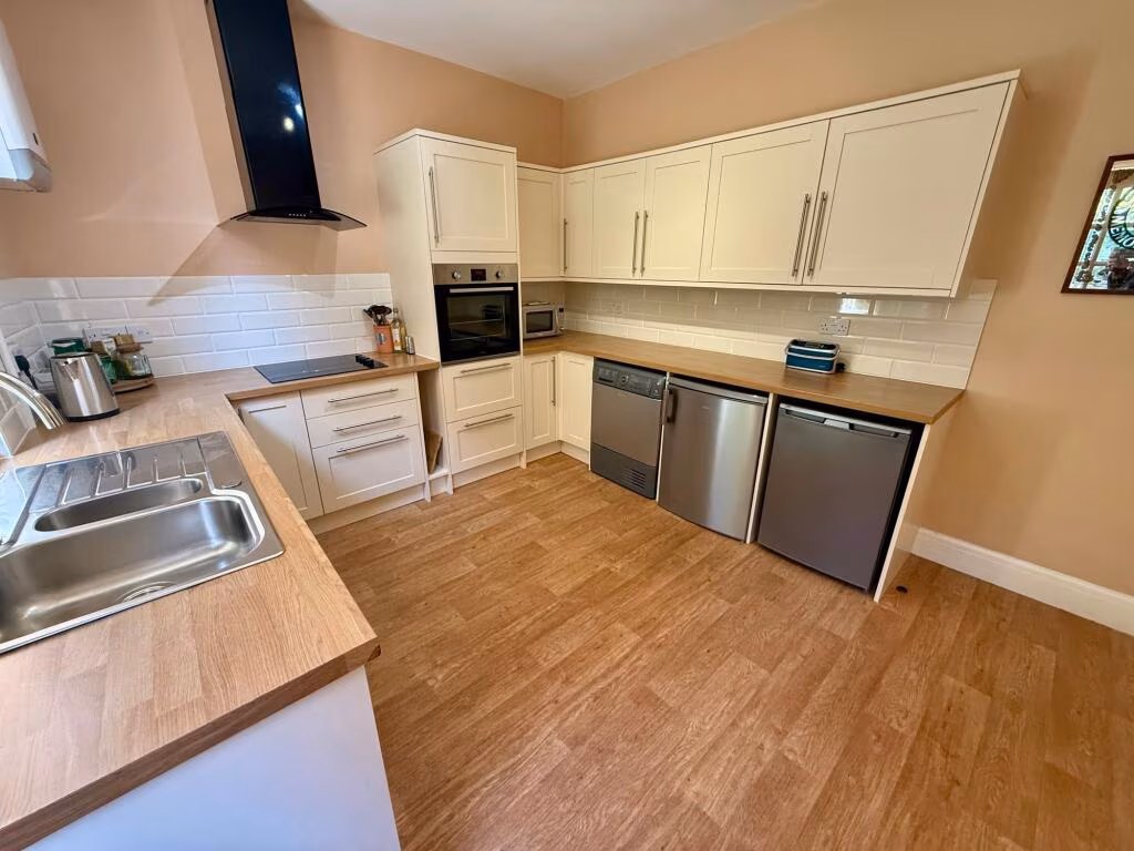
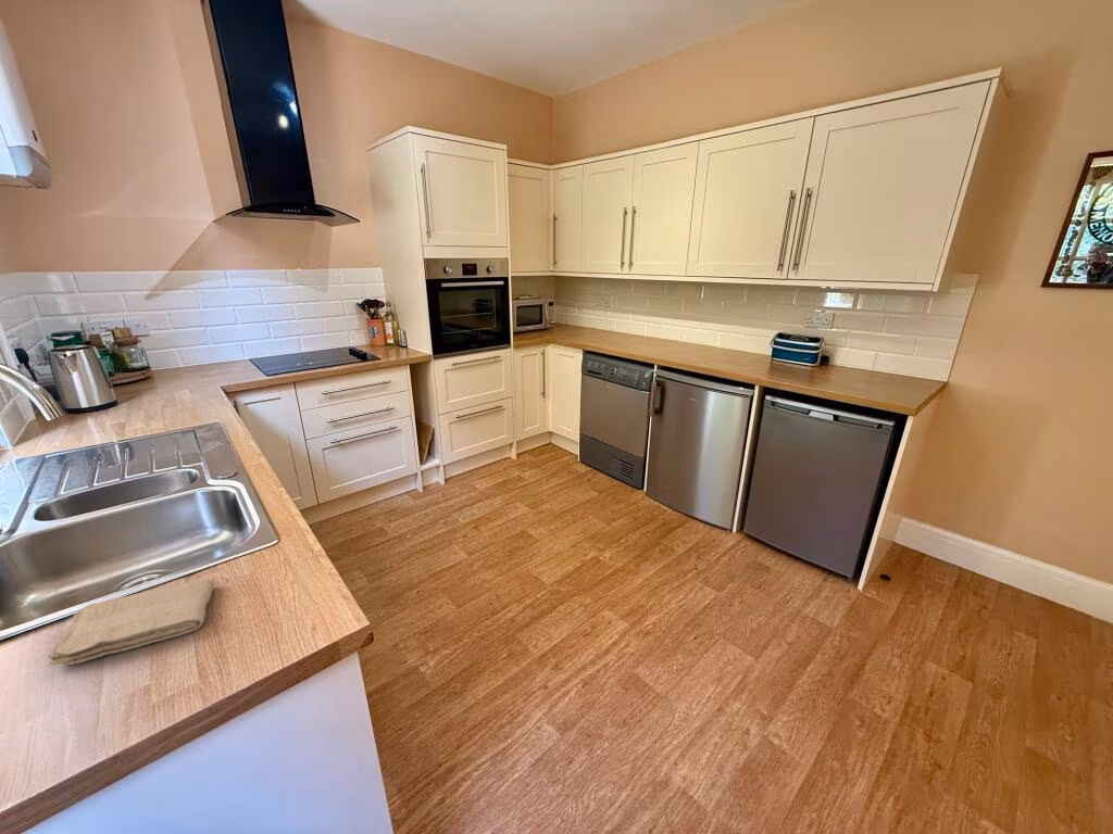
+ washcloth (139, 617)
